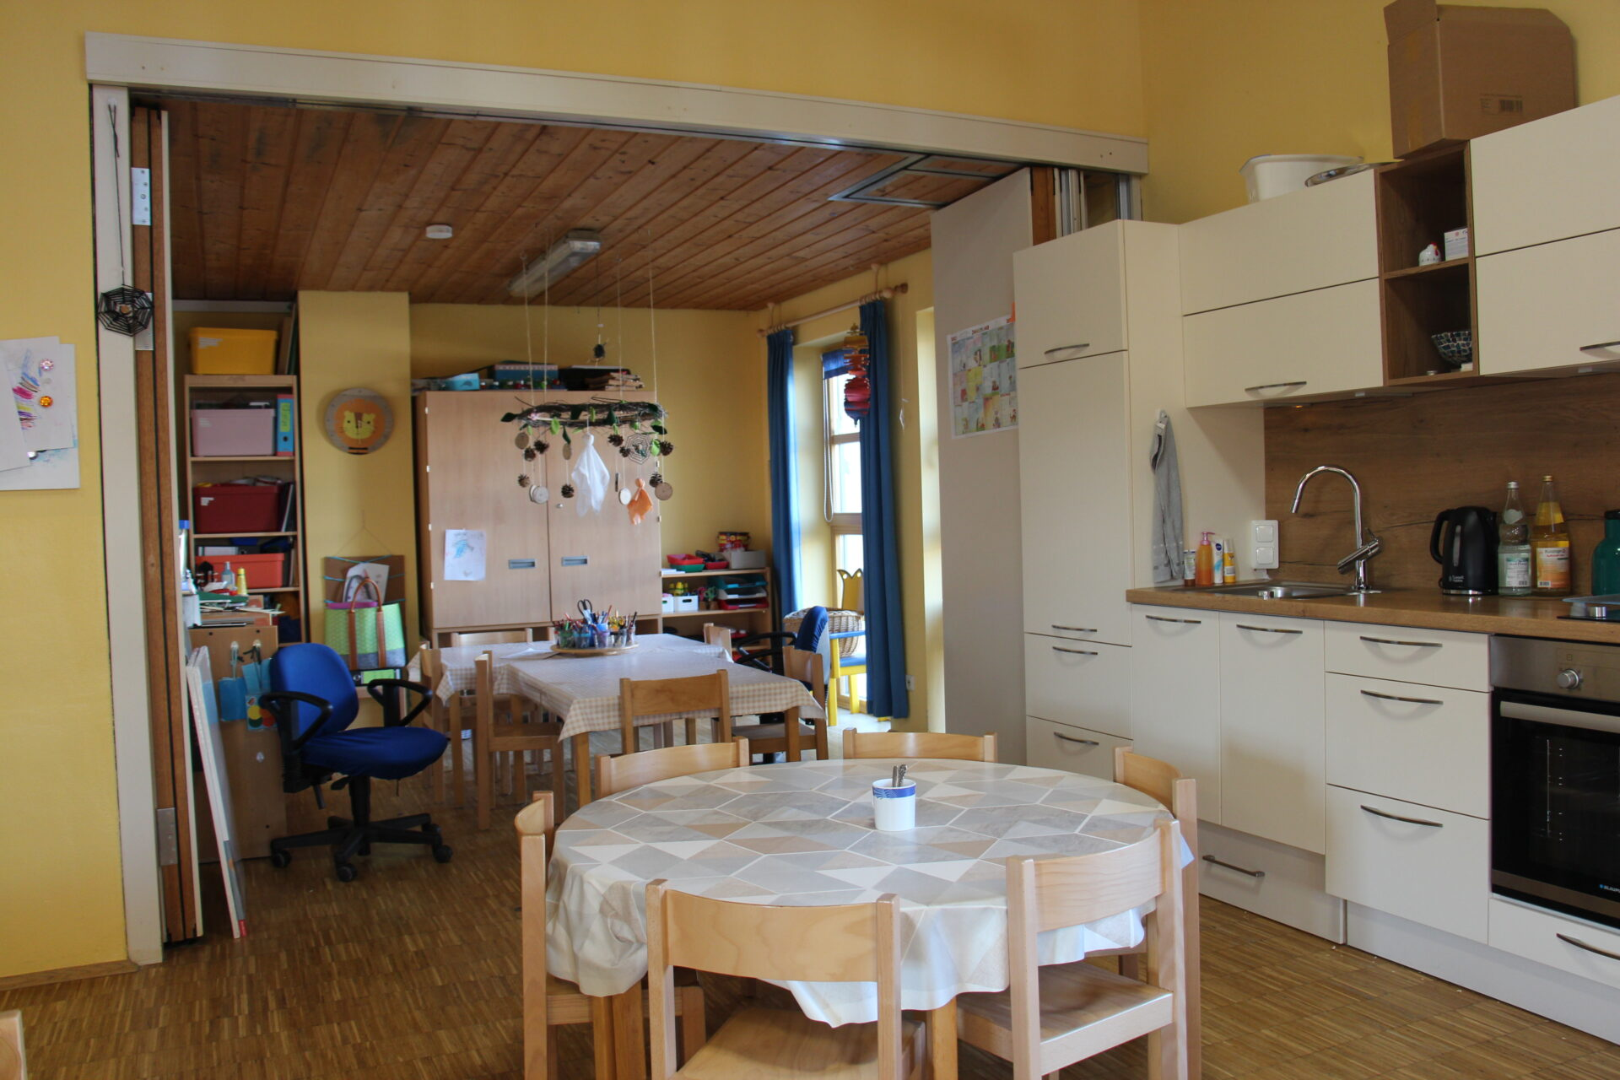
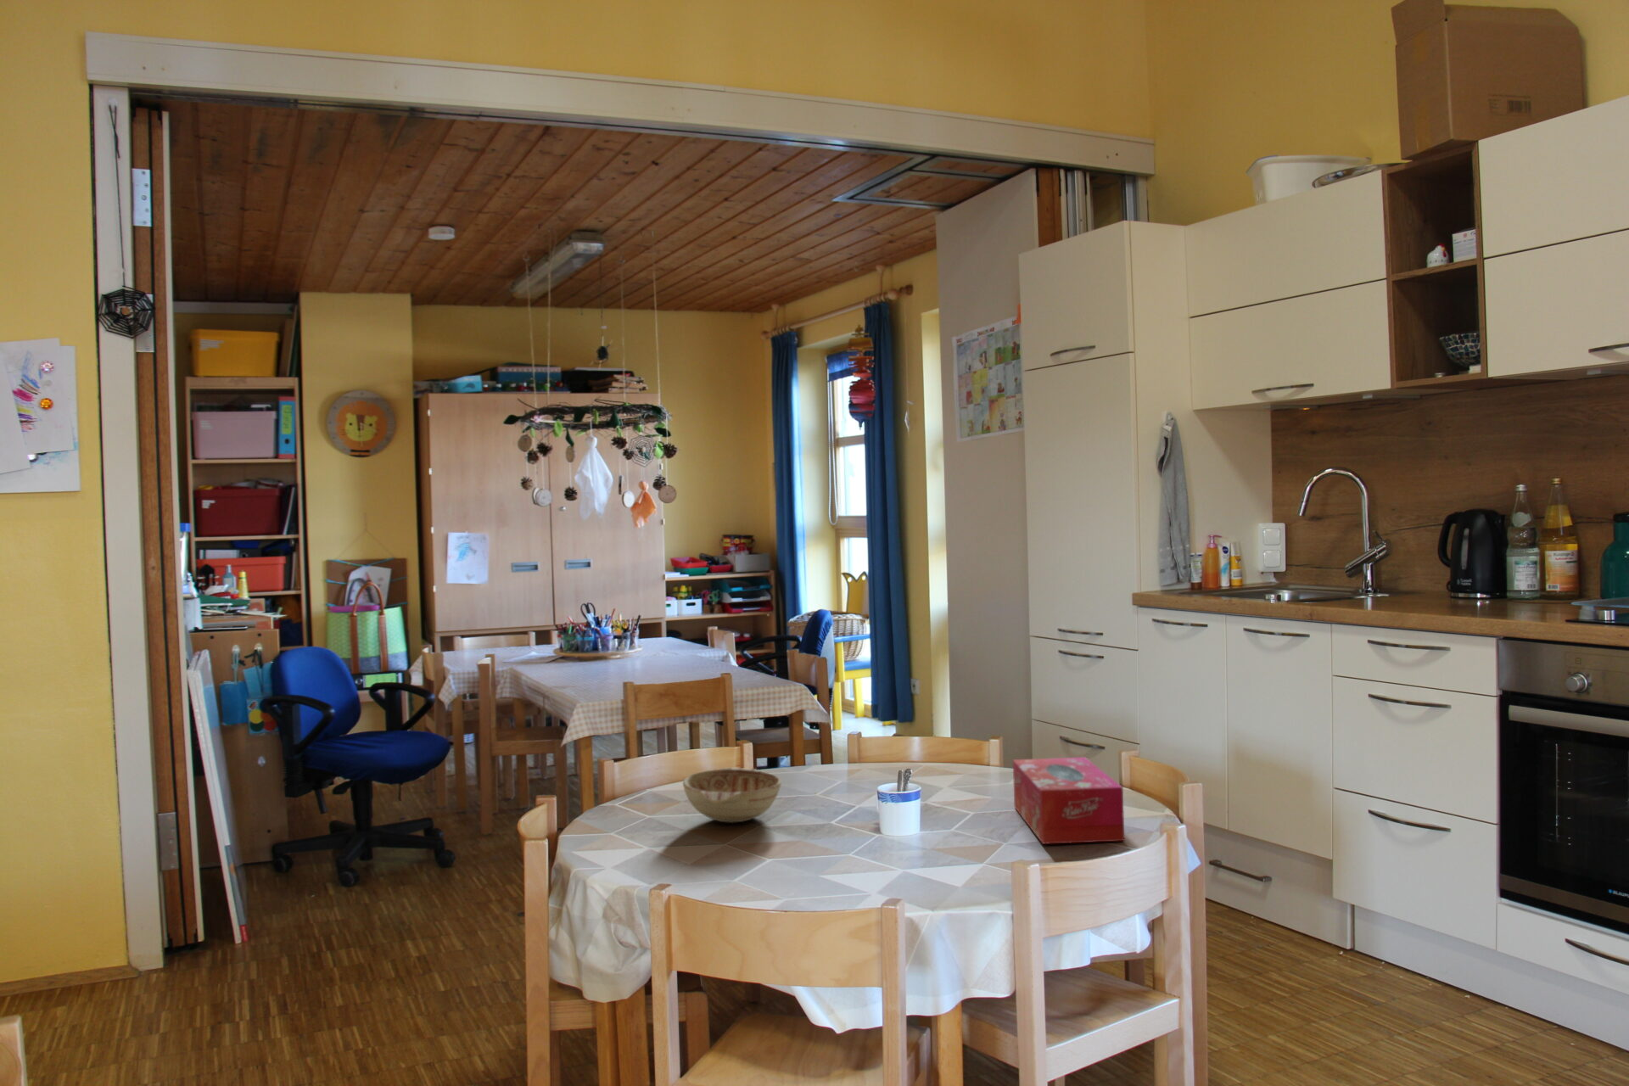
+ decorative bowl (732, 798)
+ tissue box (1064, 798)
